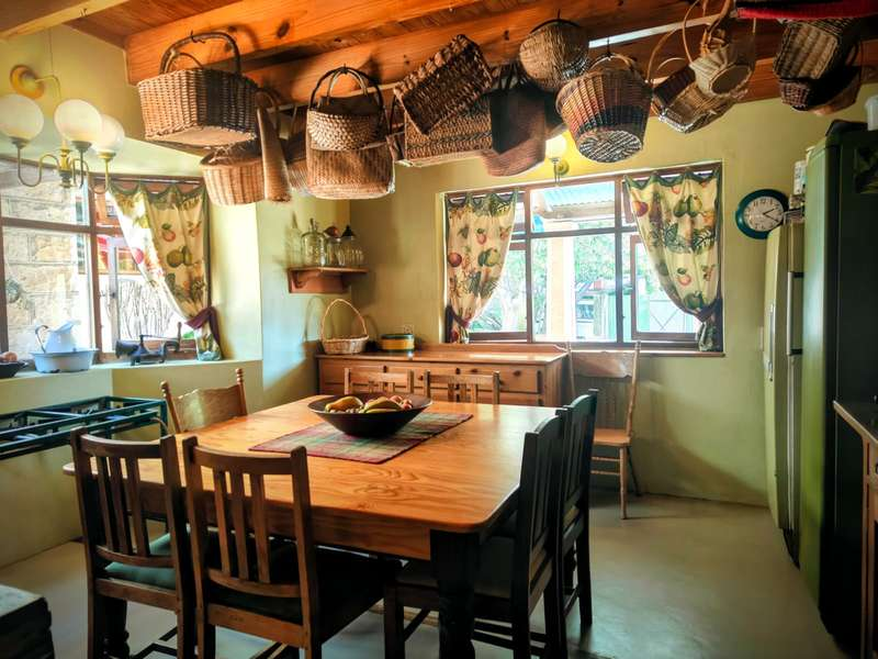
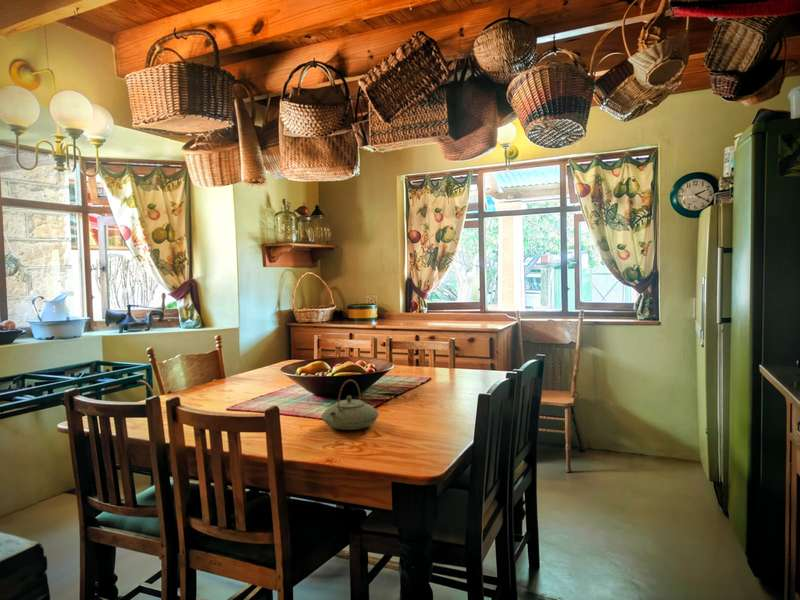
+ teapot (347, 403)
